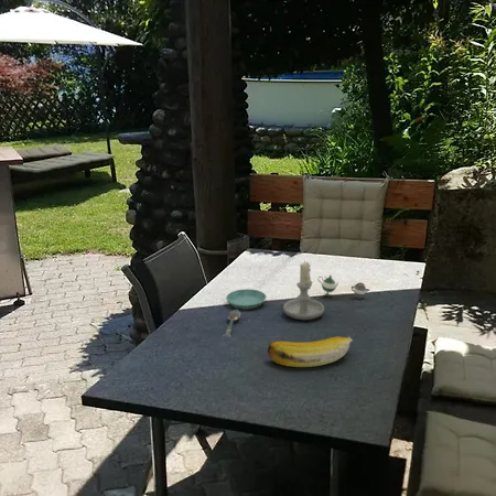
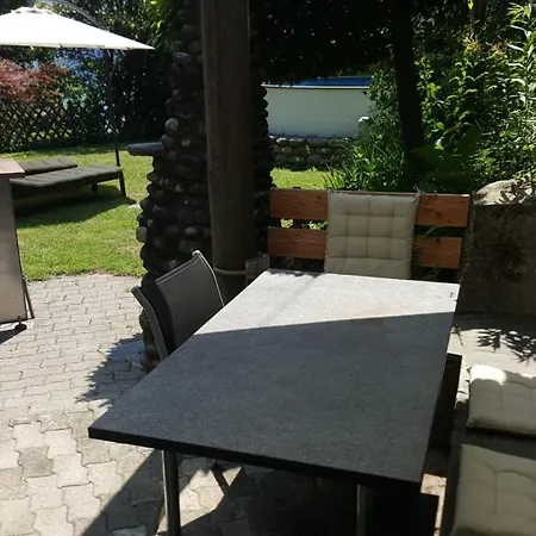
- saucer (246, 300)
- banana (310, 345)
- candle (303, 288)
- teapot (337, 284)
- spoon (230, 325)
